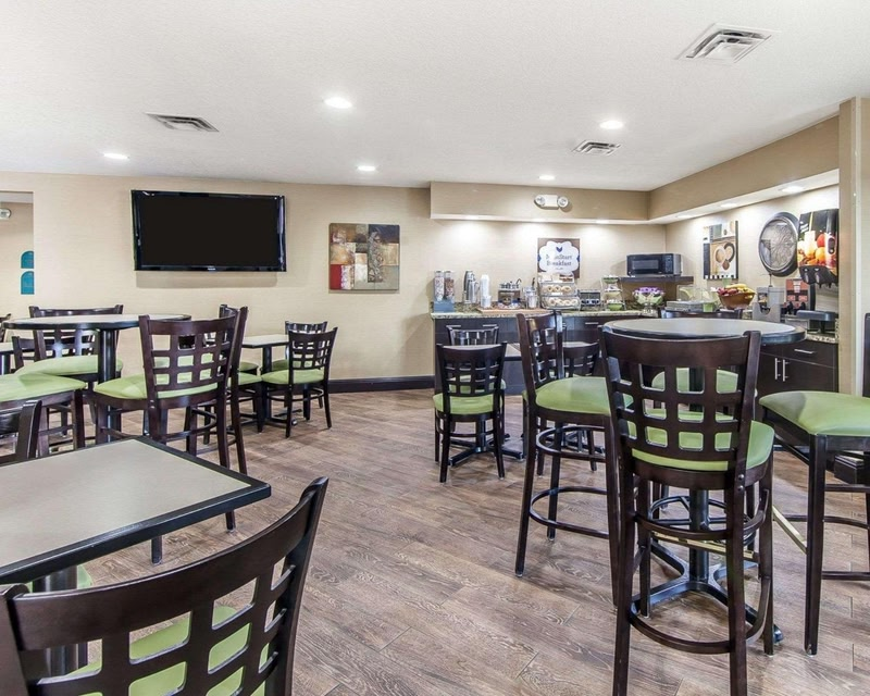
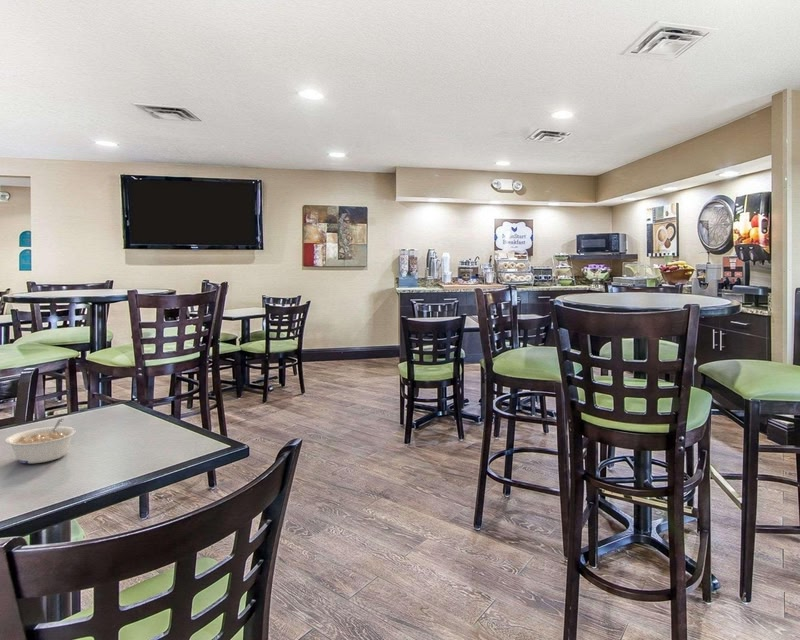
+ legume (41, 442)
